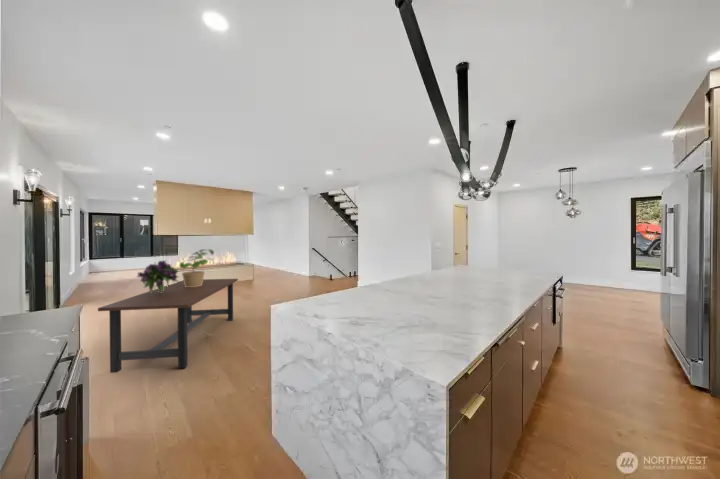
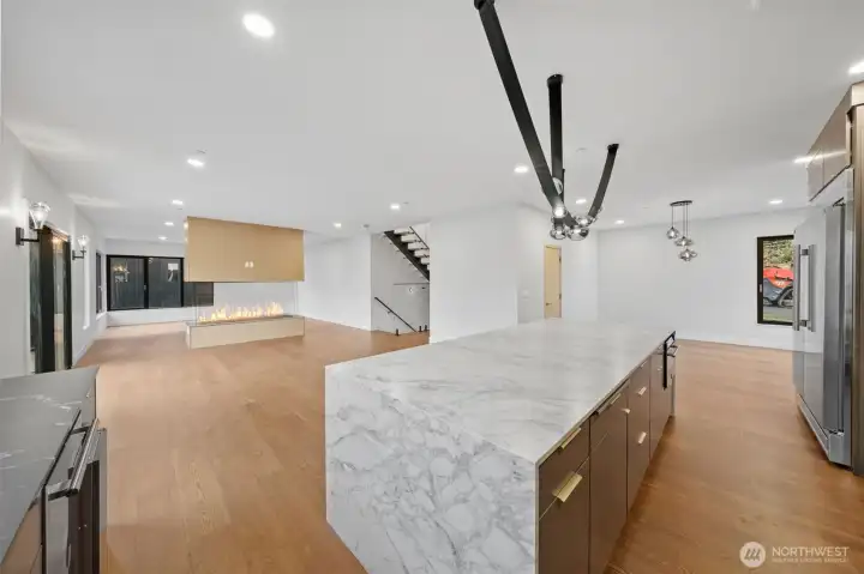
- bouquet (160, 276)
- potted plant (202, 265)
- dining table (186, 314)
